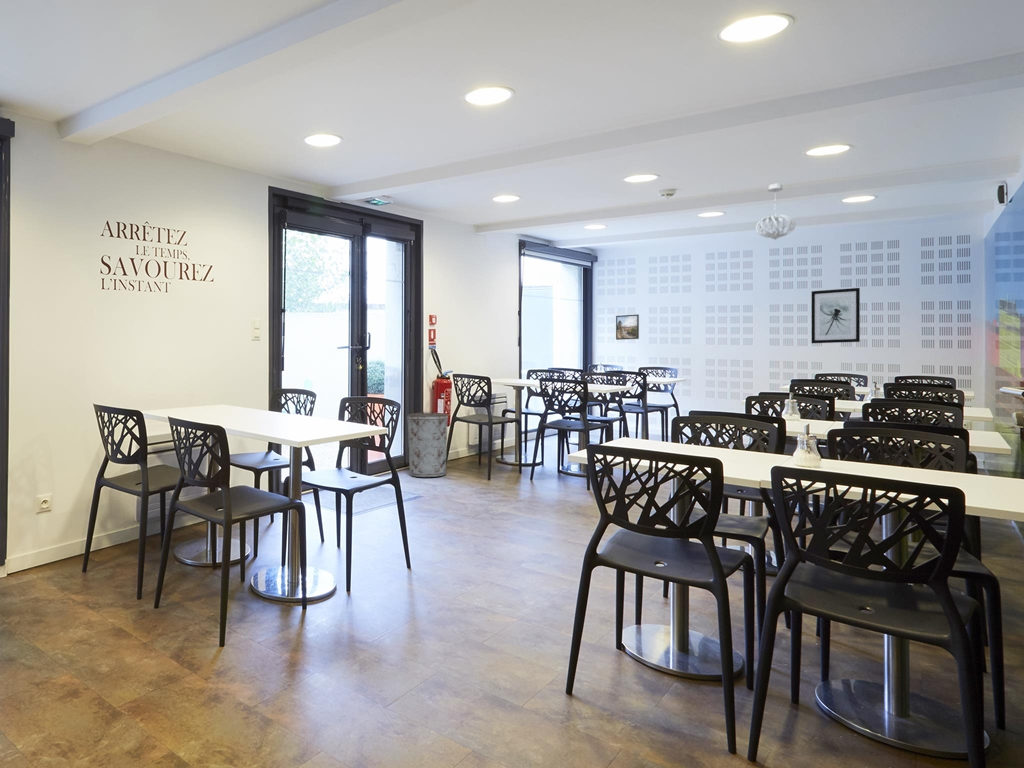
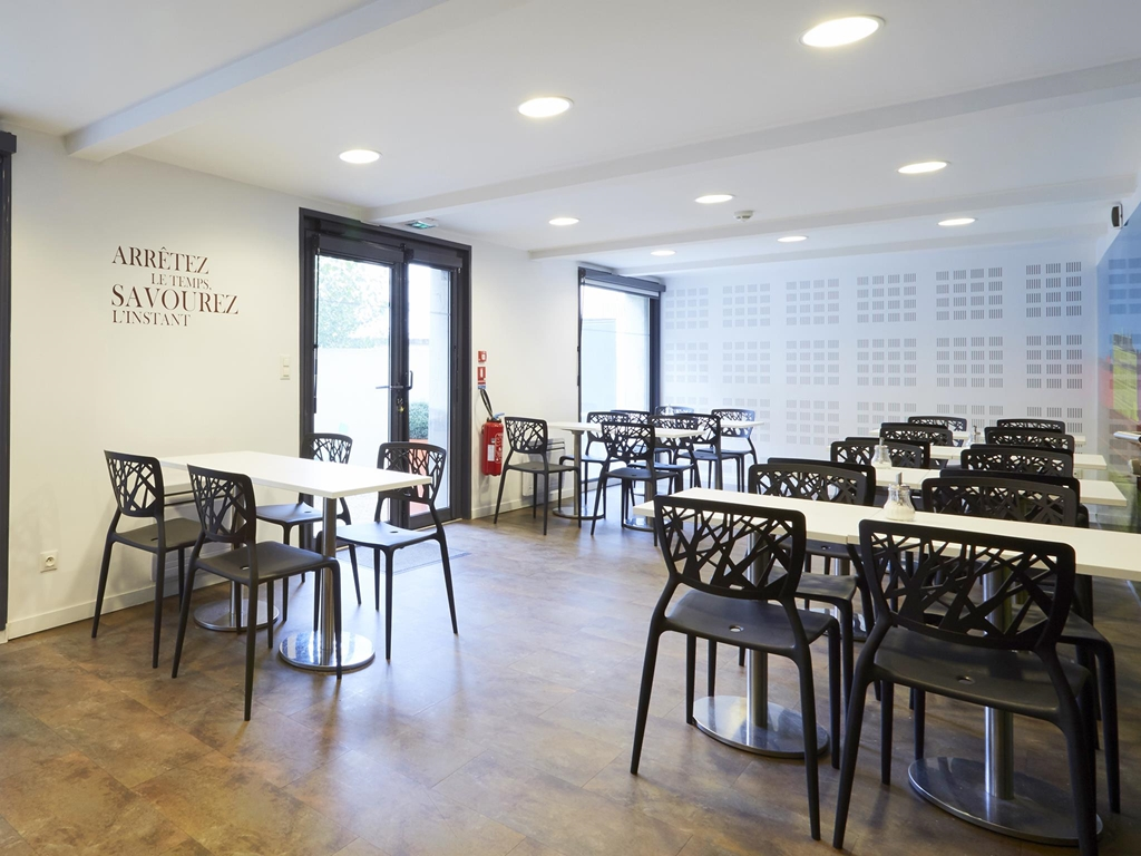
- trash can (427, 442)
- pendant light (775, 214)
- wall art (835, 316)
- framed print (627, 327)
